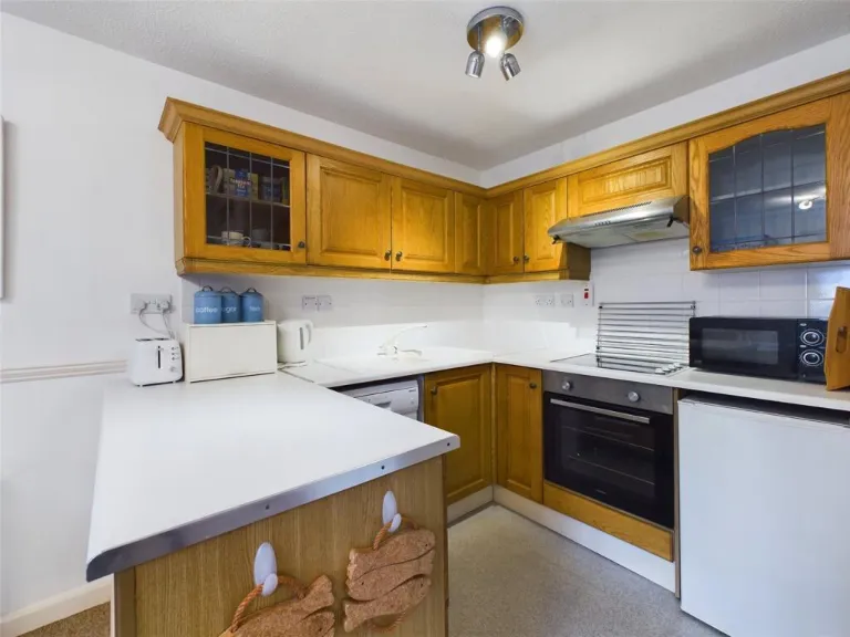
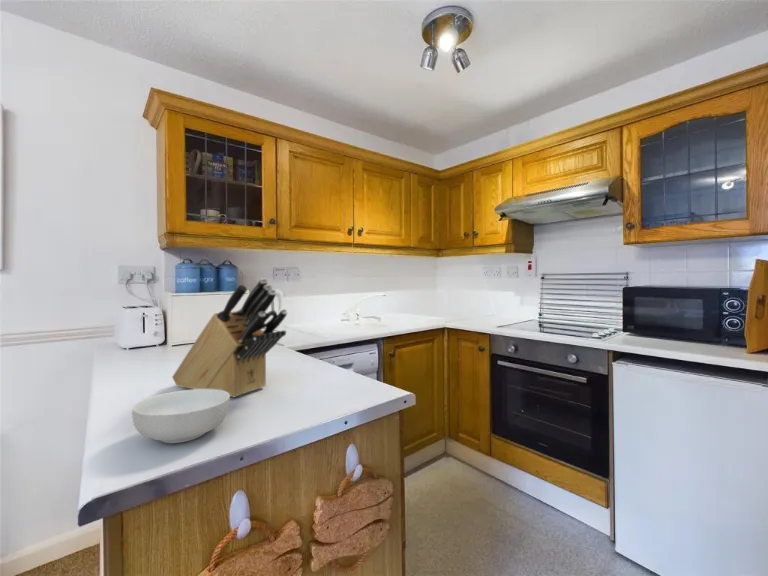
+ knife block (229, 334)
+ cereal bowl (184, 417)
